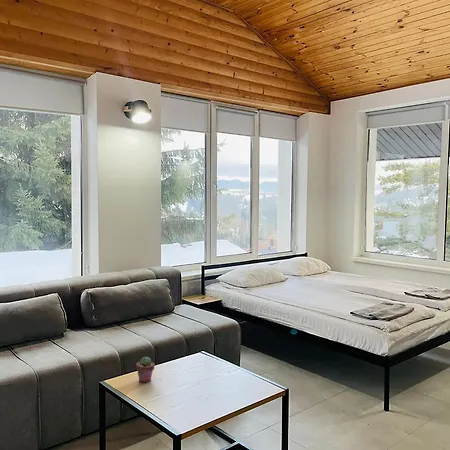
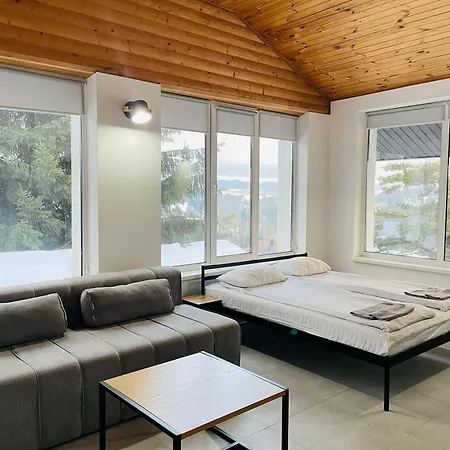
- potted succulent (145, 368)
